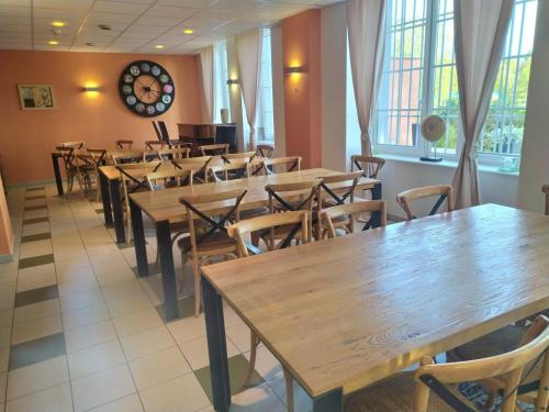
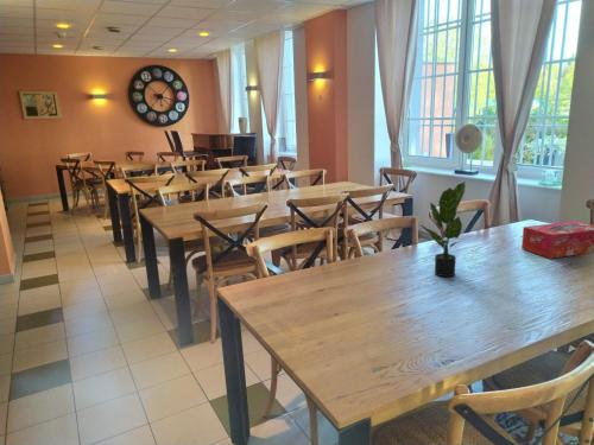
+ potted plant (448, 228)
+ tissue box (563, 239)
